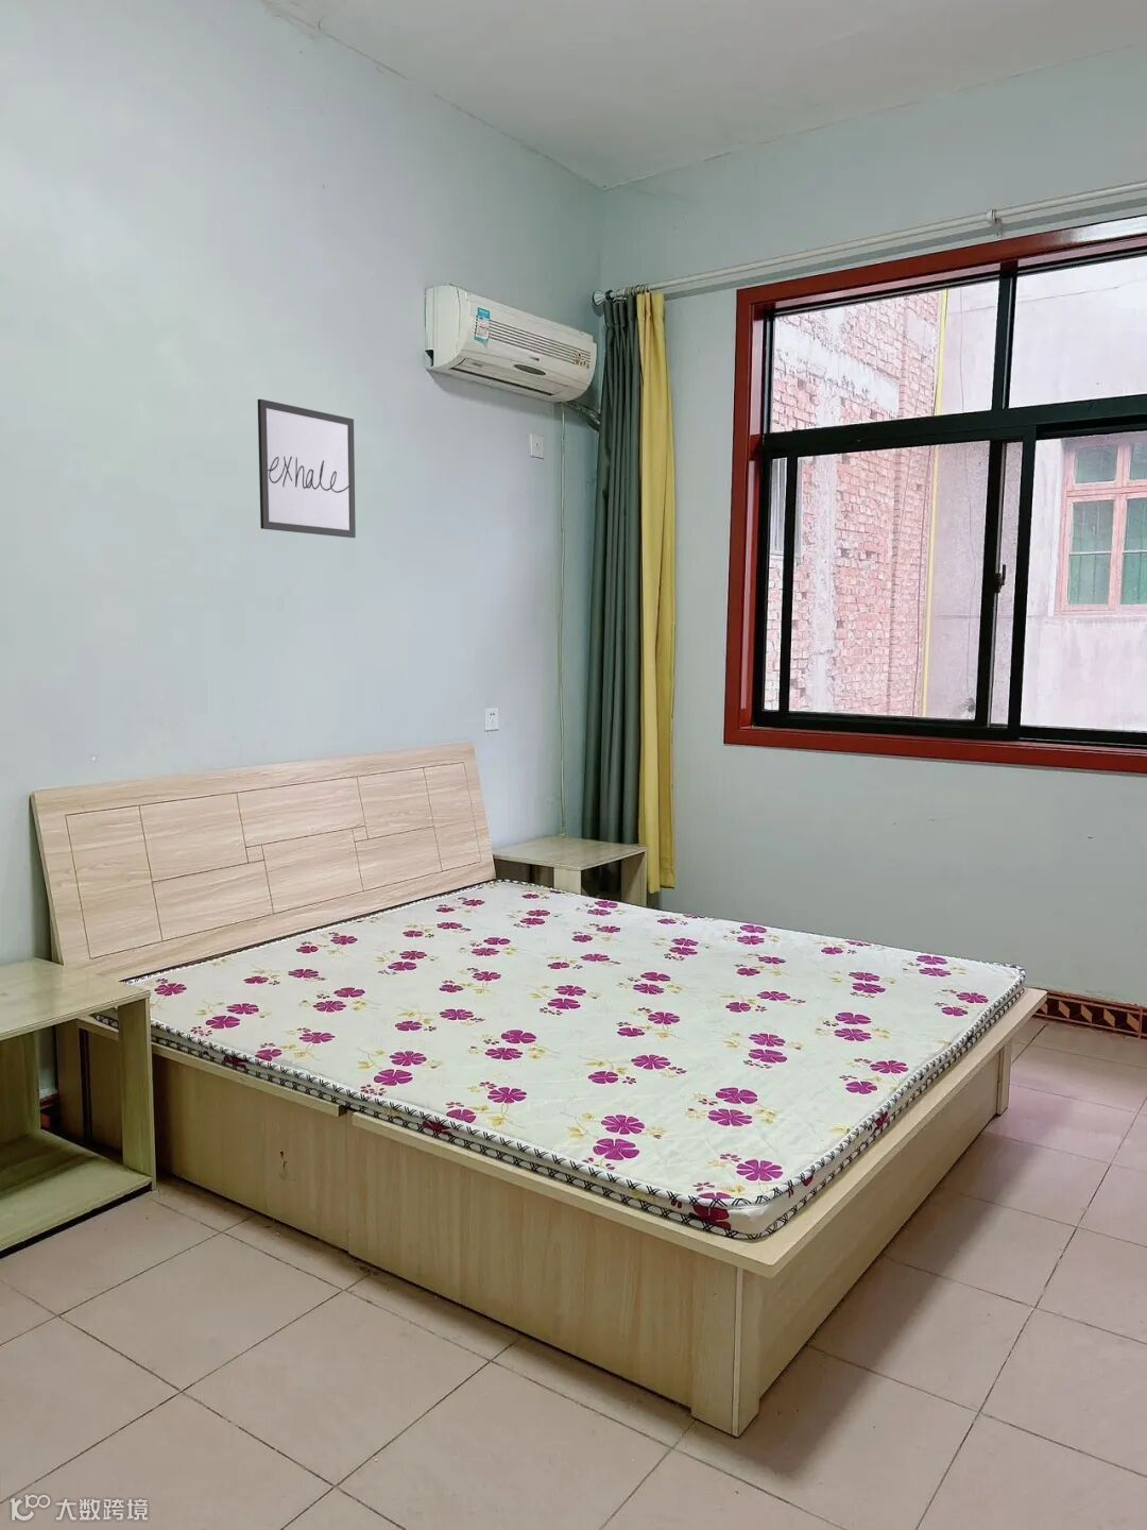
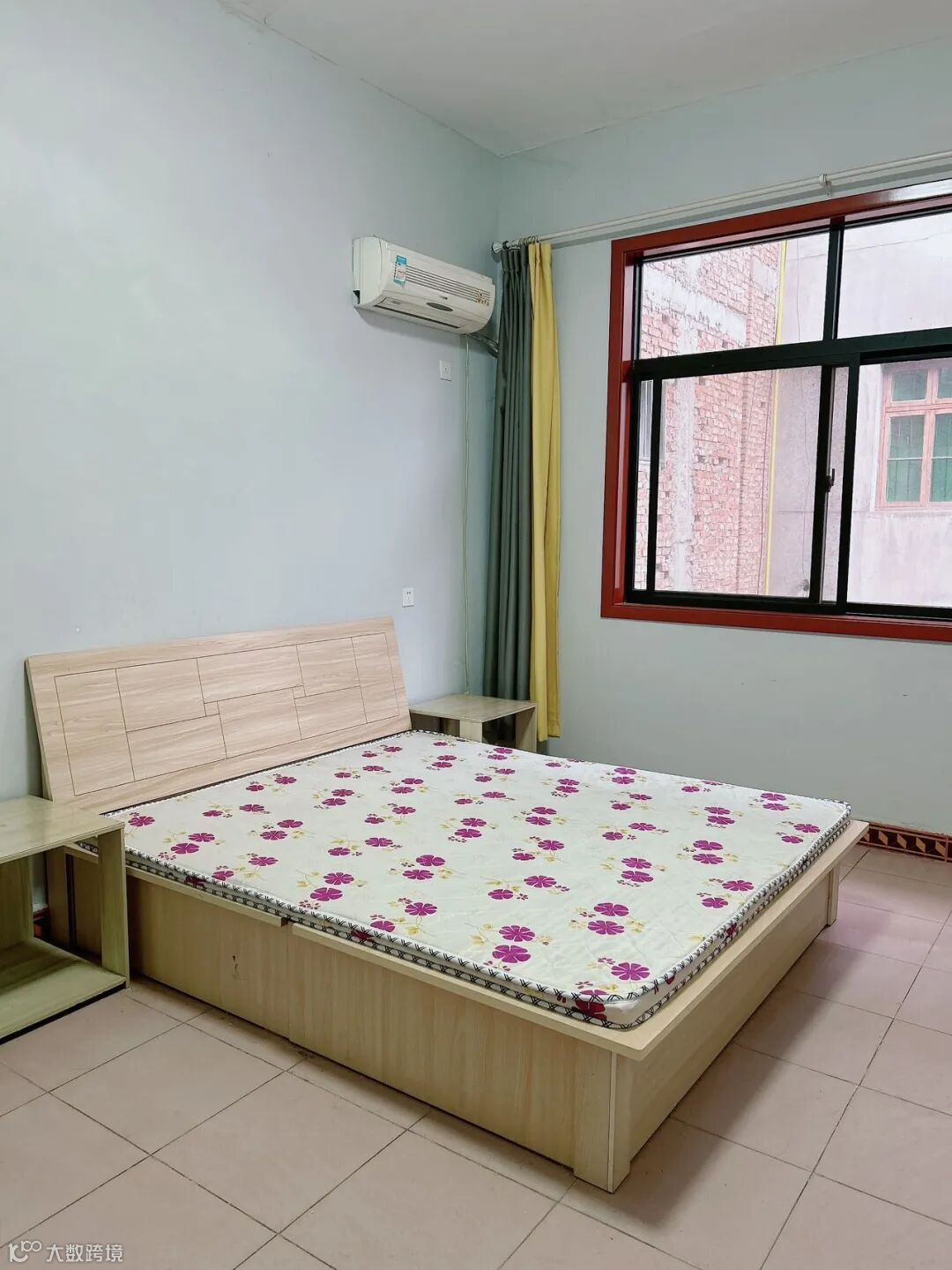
- wall art (308, 472)
